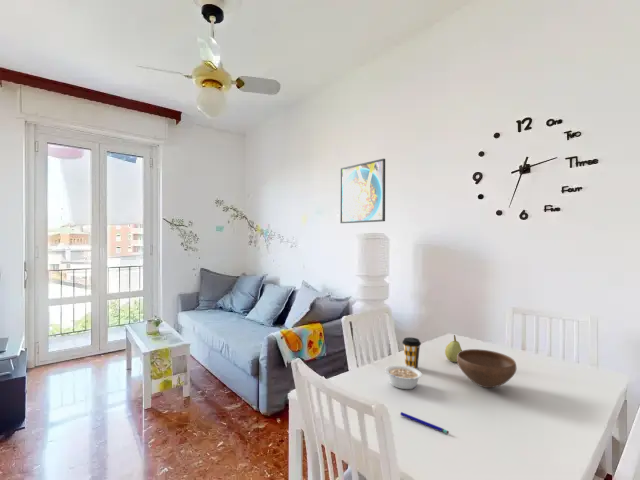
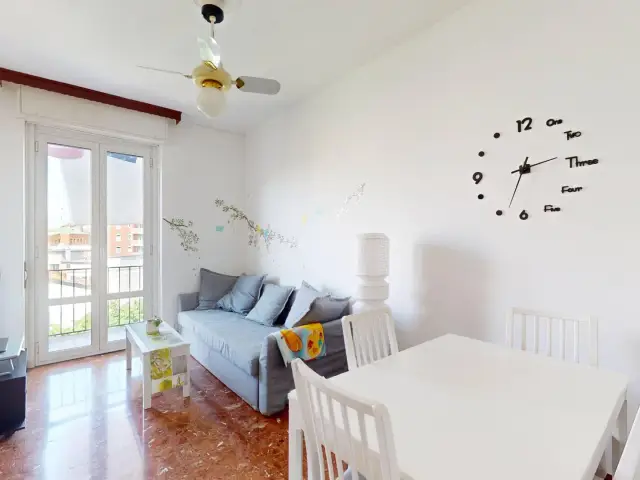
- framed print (361, 193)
- coffee cup (411, 353)
- fruit (453, 347)
- legume (404, 377)
- bowl (485, 372)
- pen (423, 422)
